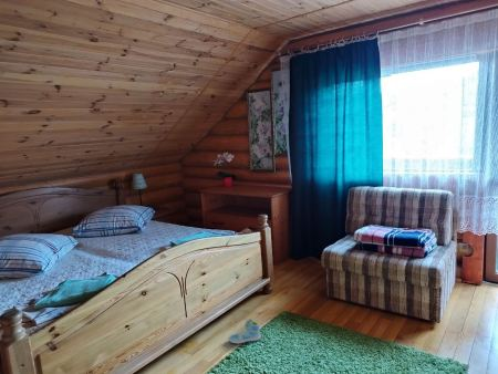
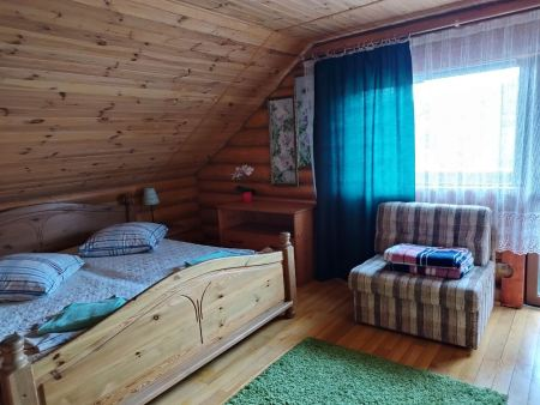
- sneaker (243, 330)
